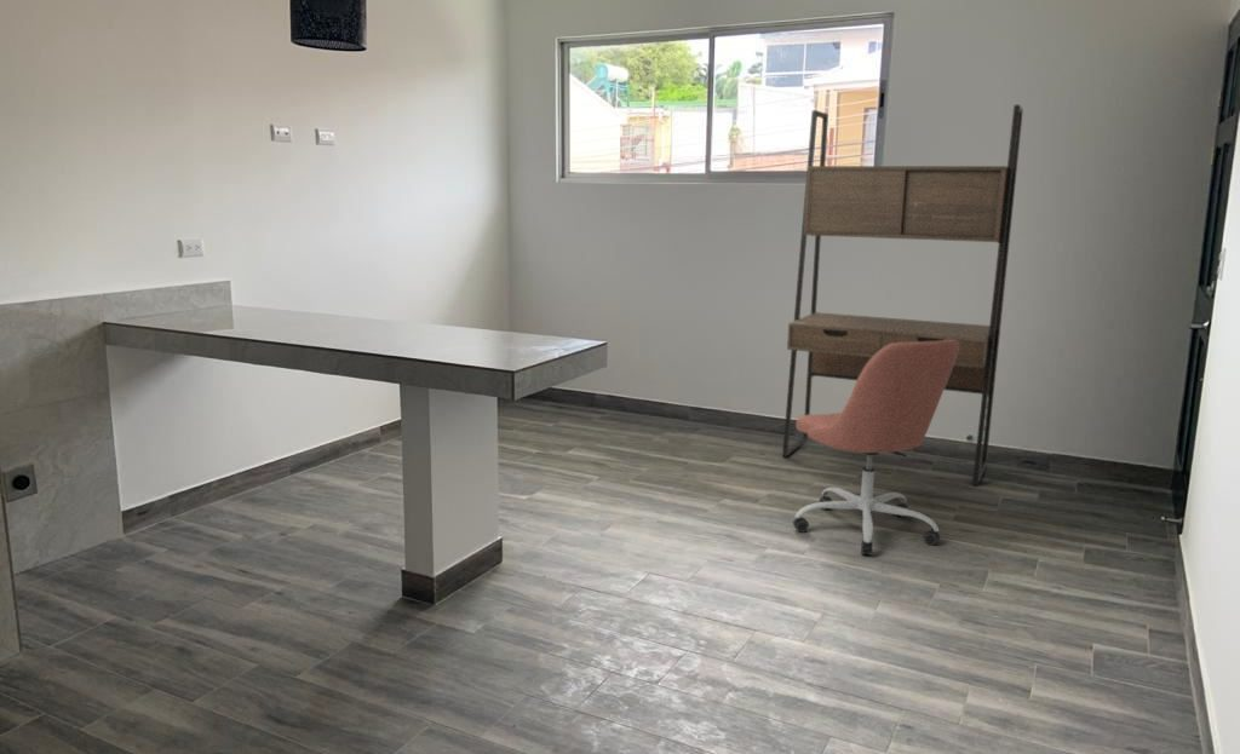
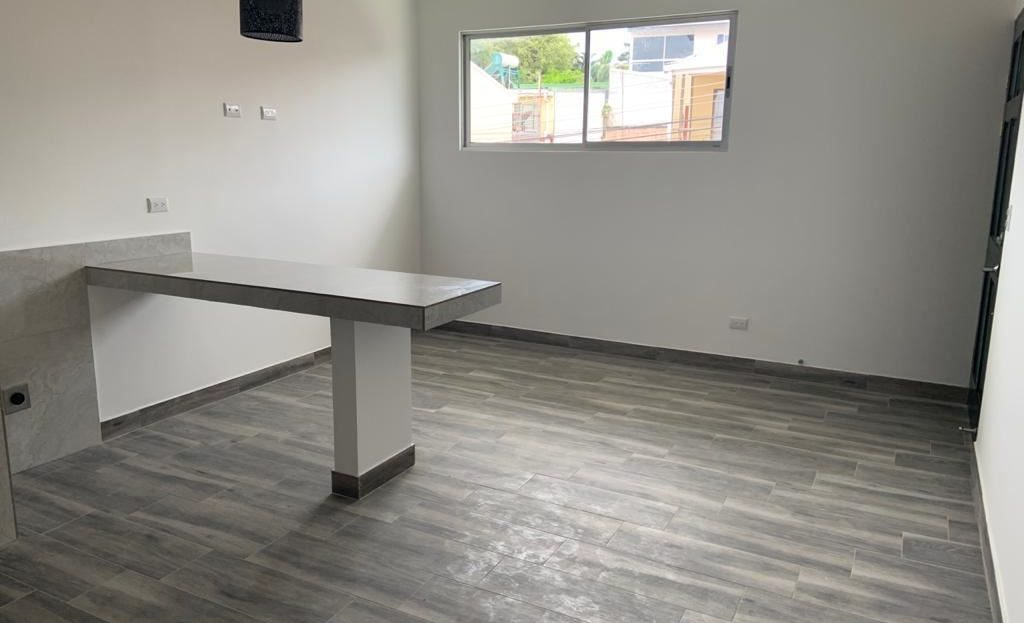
- office chair (869, 431)
- desk (895, 318)
